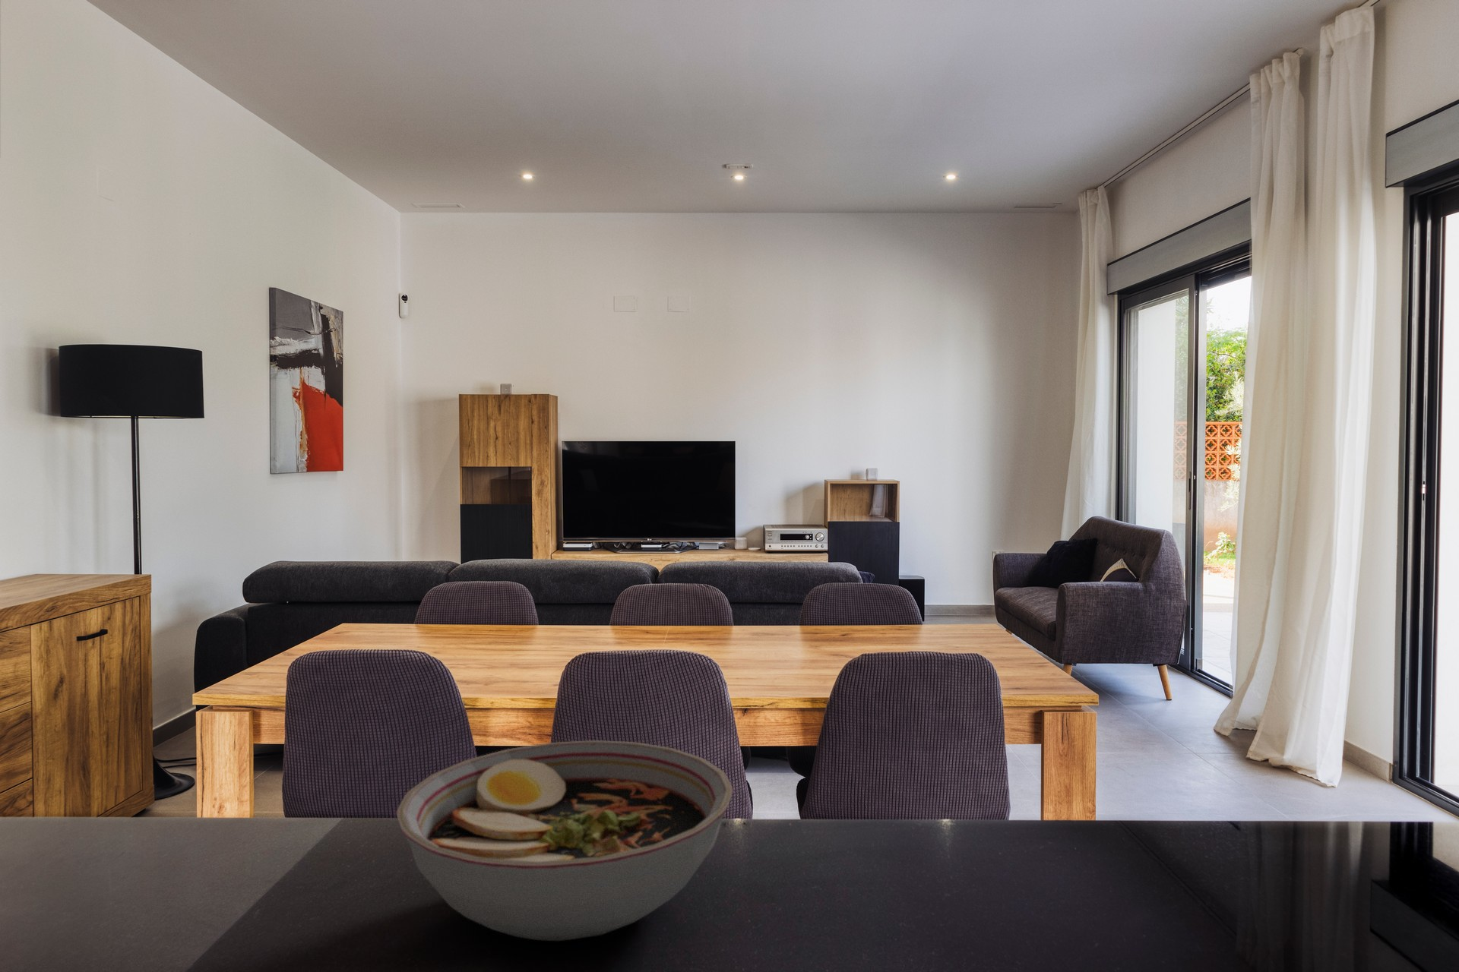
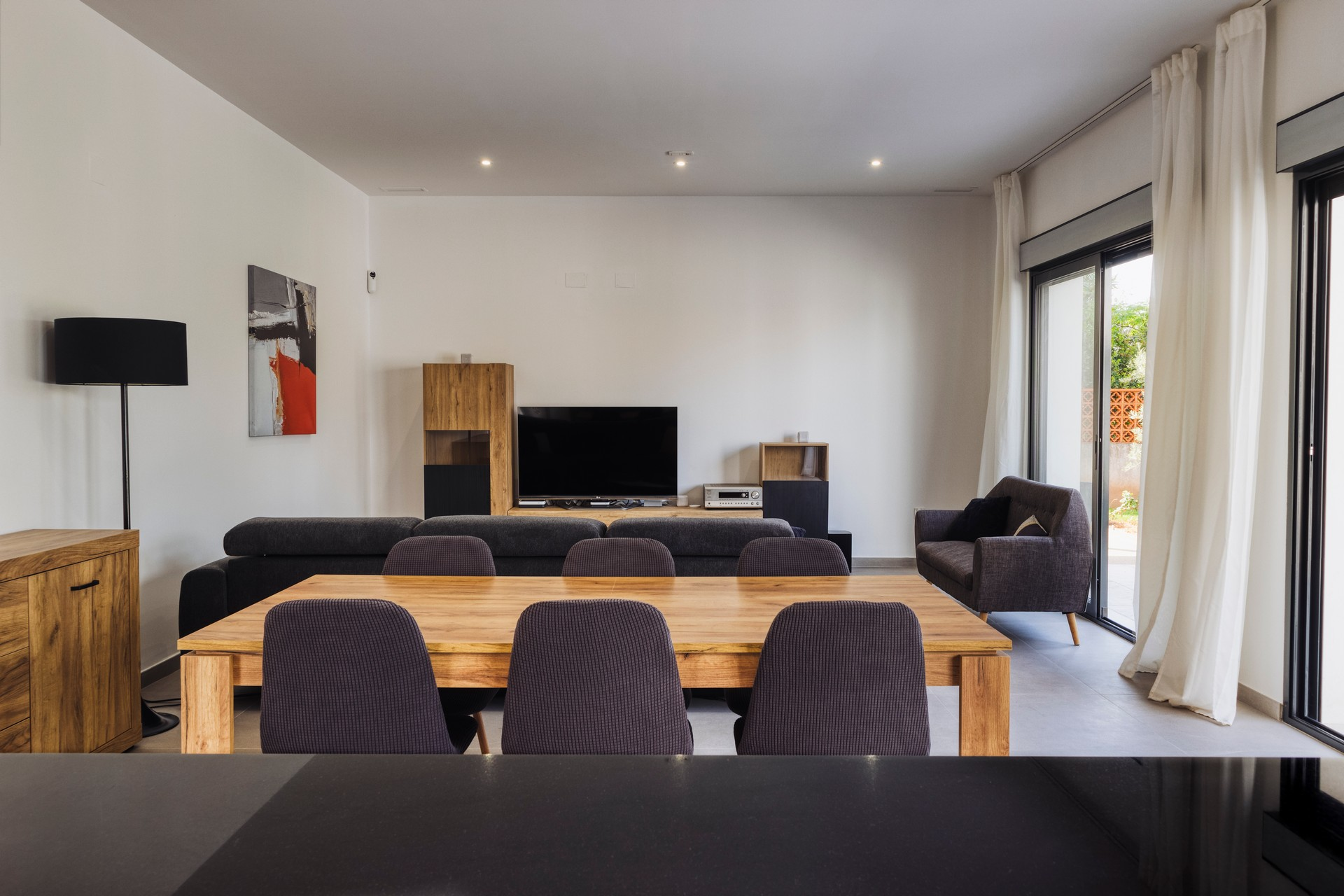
- bowl (571, 845)
